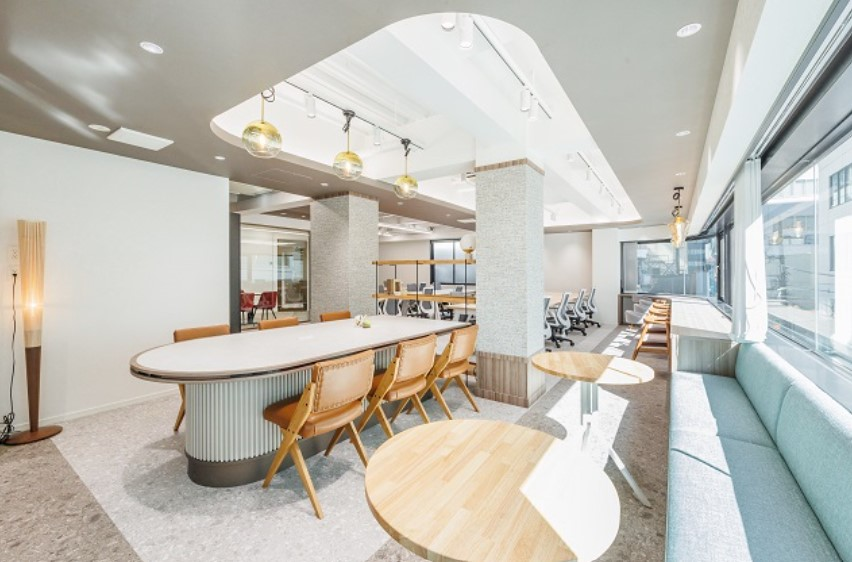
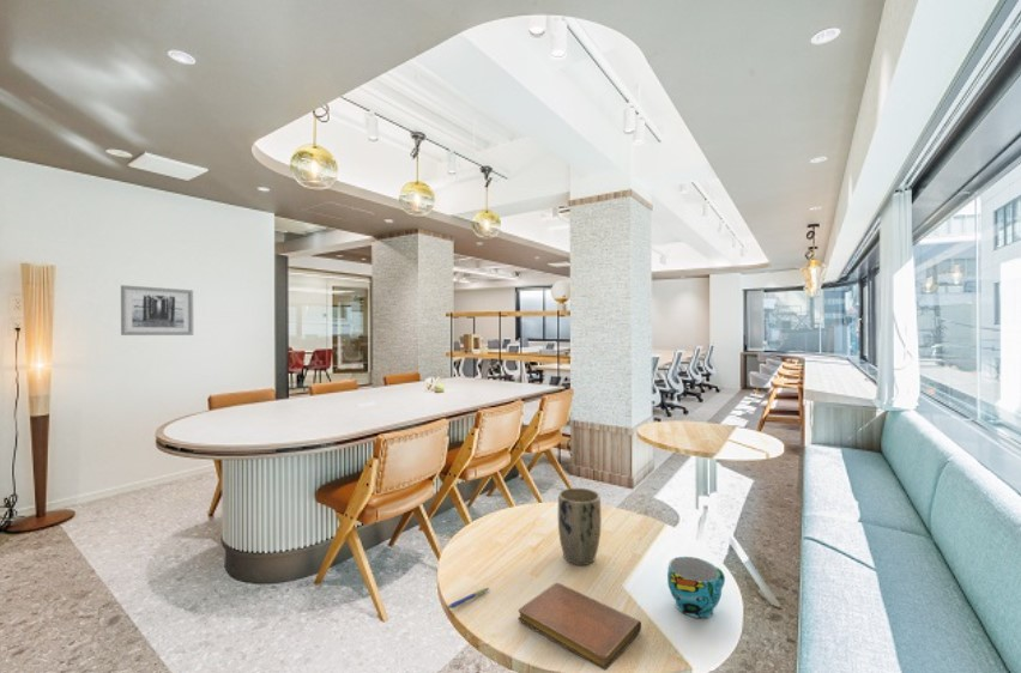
+ notebook (578, 619)
+ wall art (158, 311)
+ pen (469, 596)
+ plant pot (579, 526)
+ cup (695, 587)
